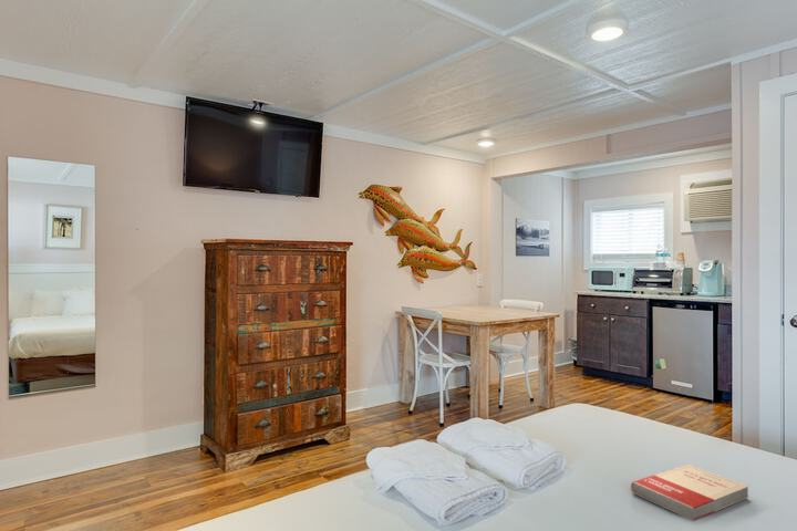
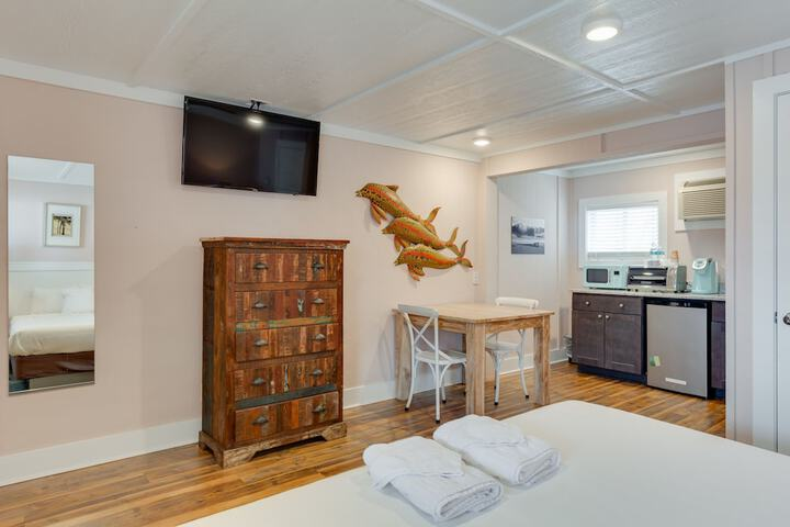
- book (689, 489)
